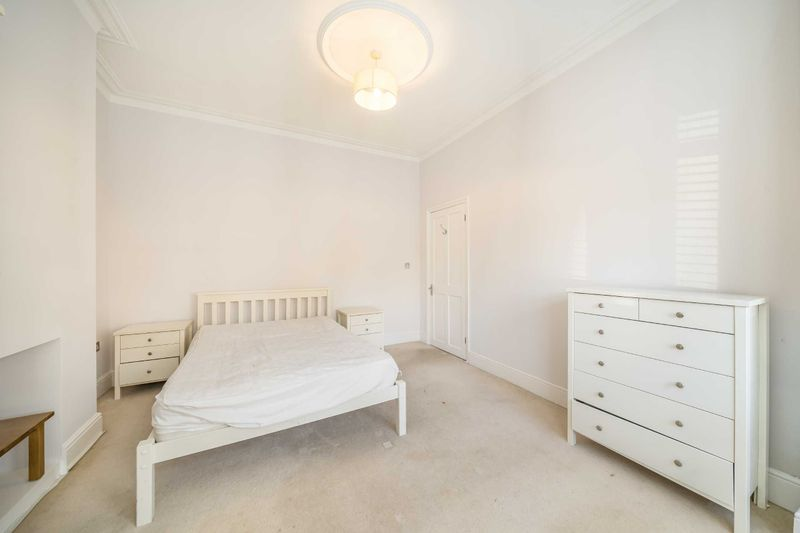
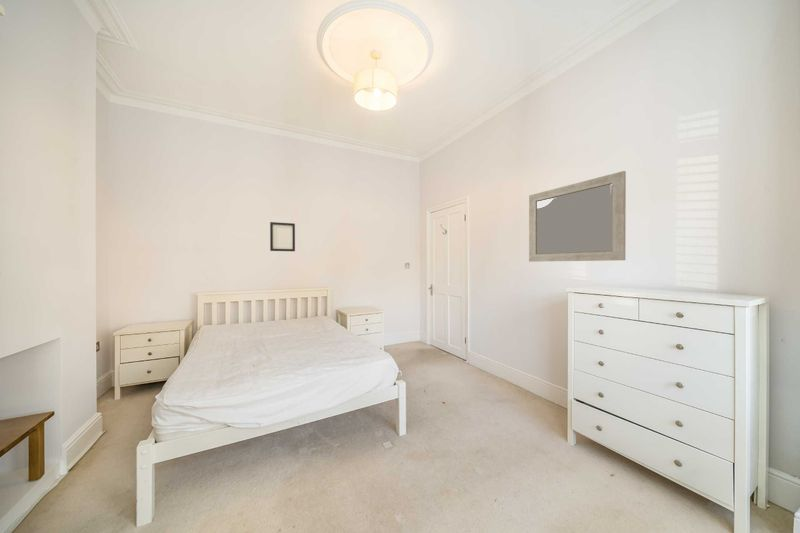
+ home mirror (570, 223)
+ picture frame (282, 237)
